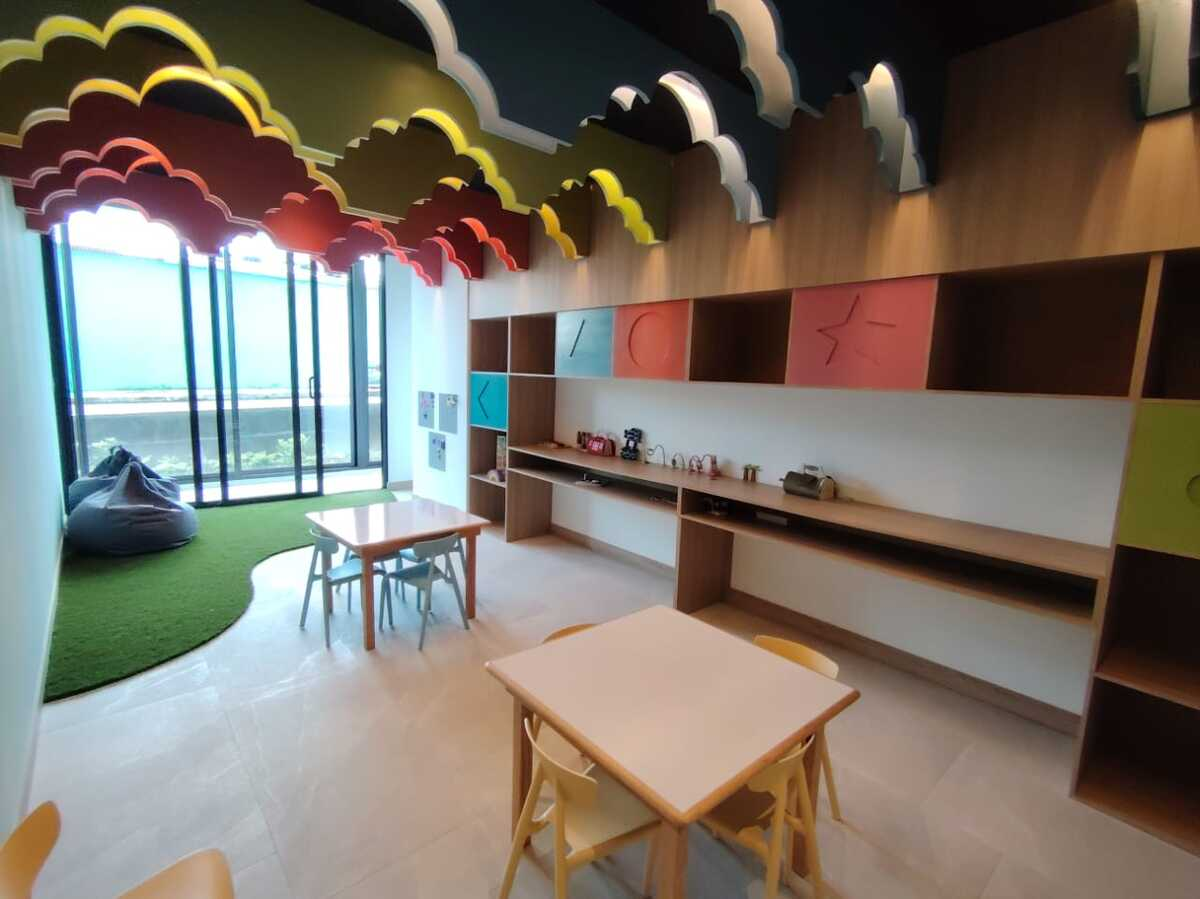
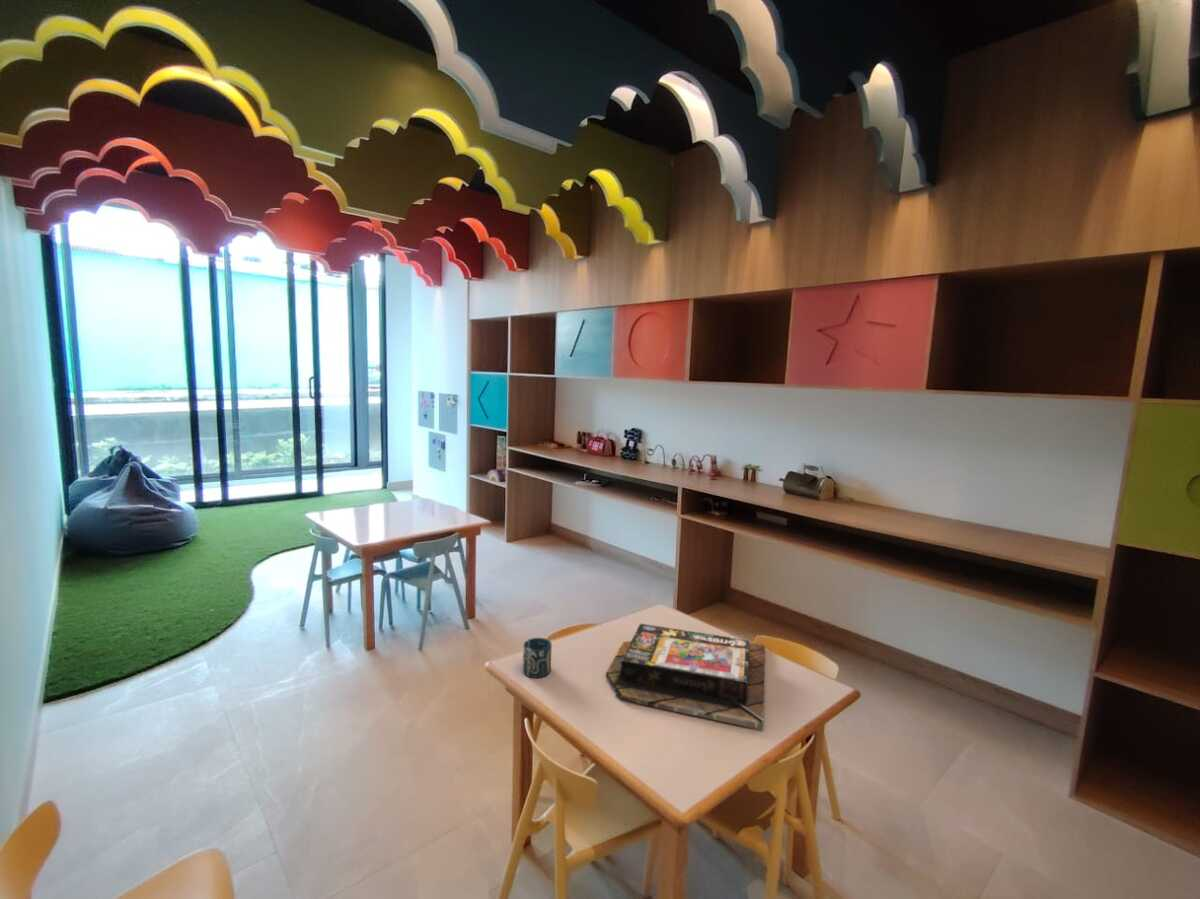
+ board game (699, 665)
+ cup (536, 654)
